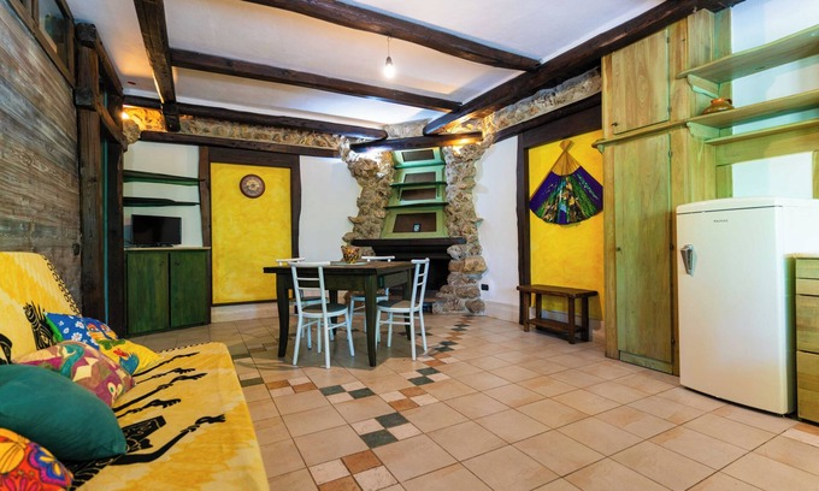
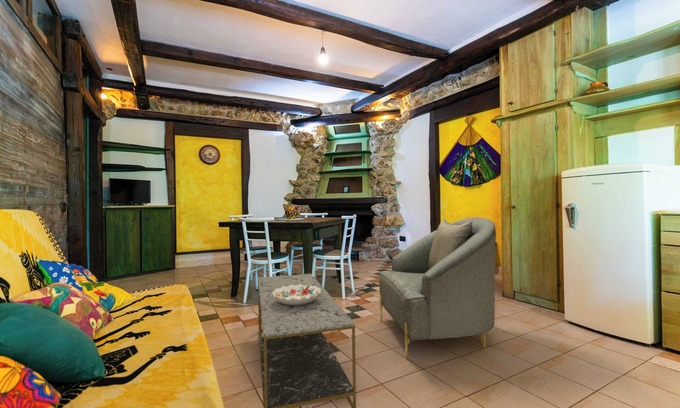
+ armchair (437, 275)
+ decorative bowl (297, 295)
+ coffee table (295, 328)
